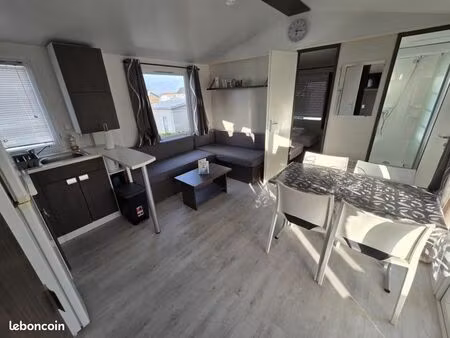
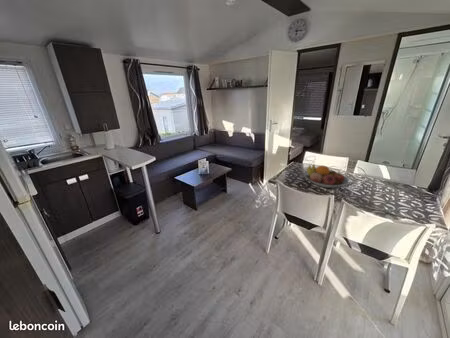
+ fruit bowl (325, 175)
